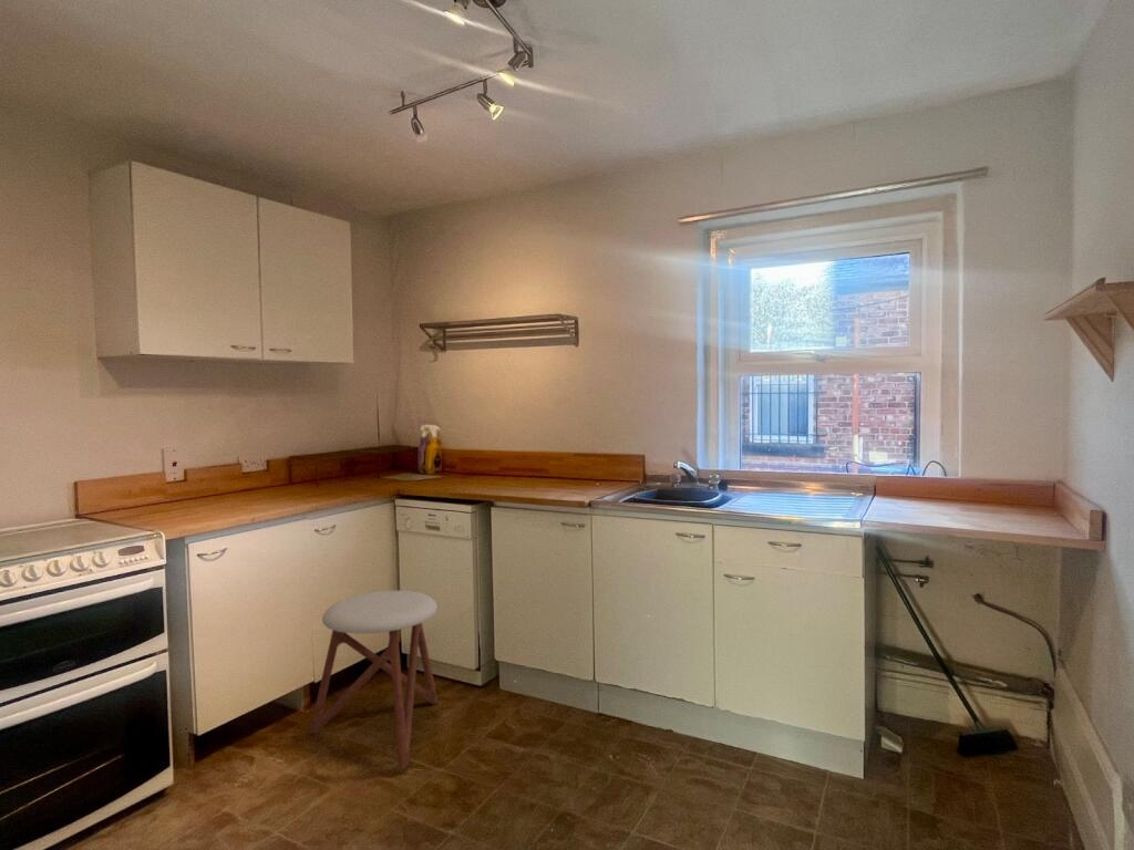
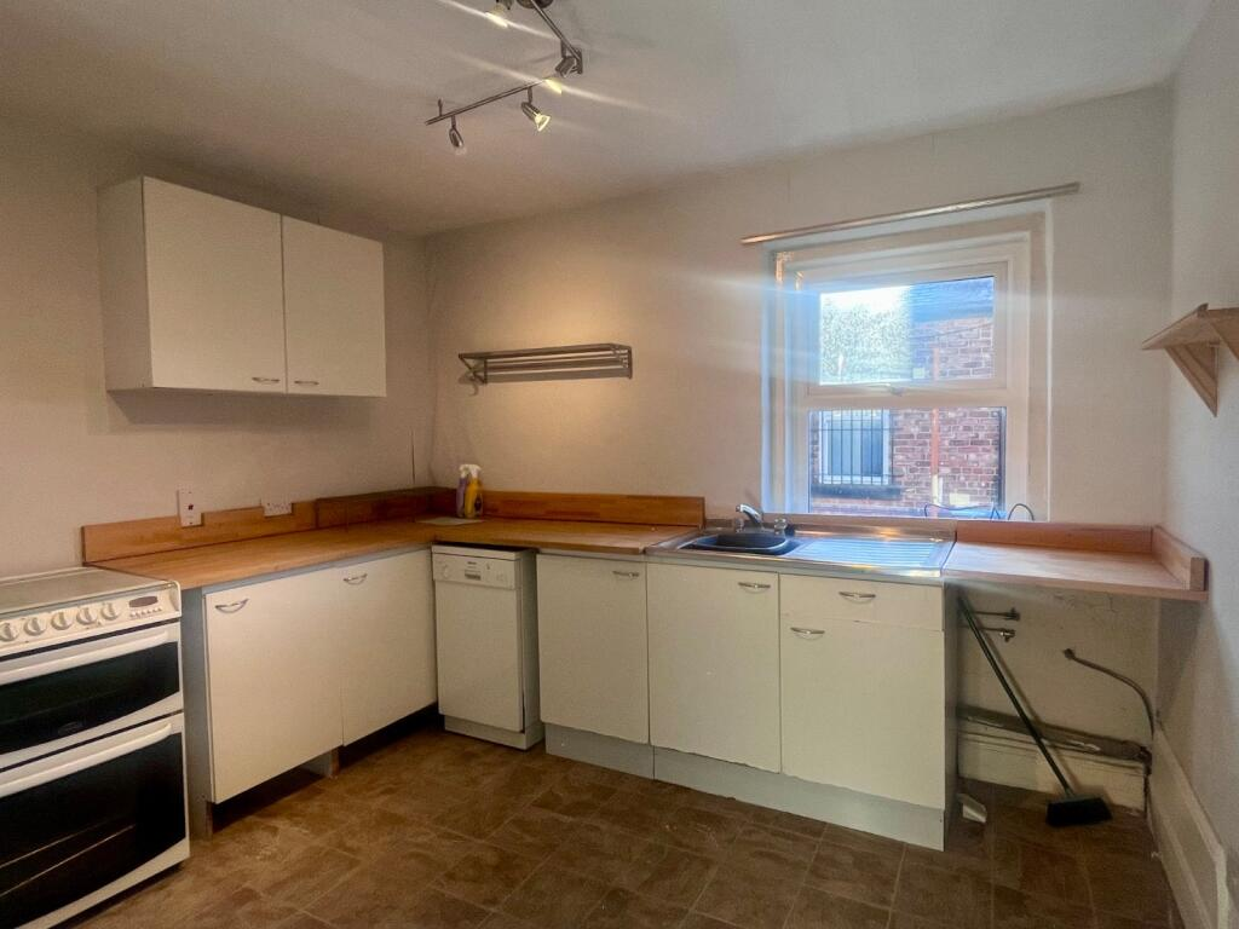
- stool (391, 665)
